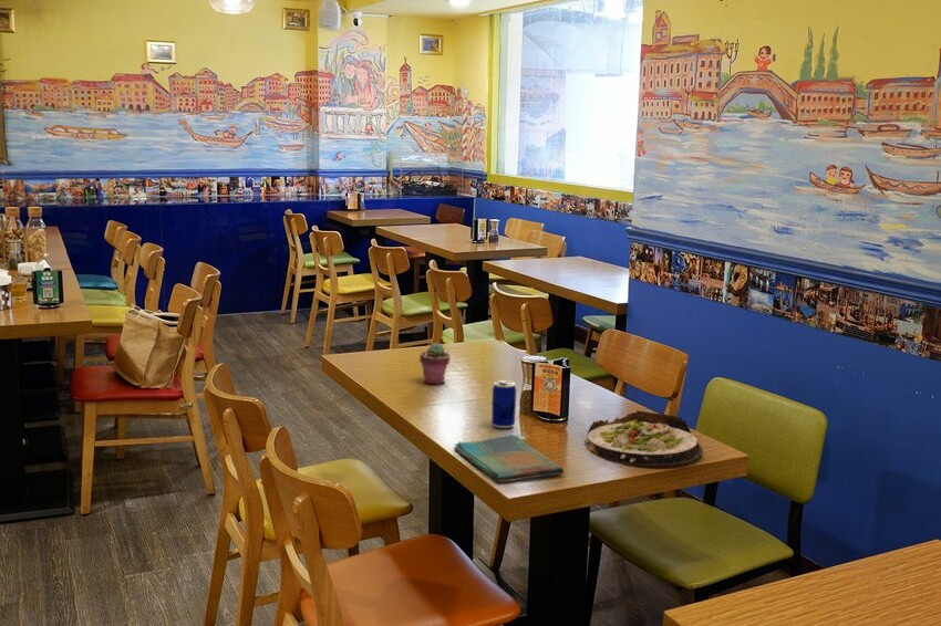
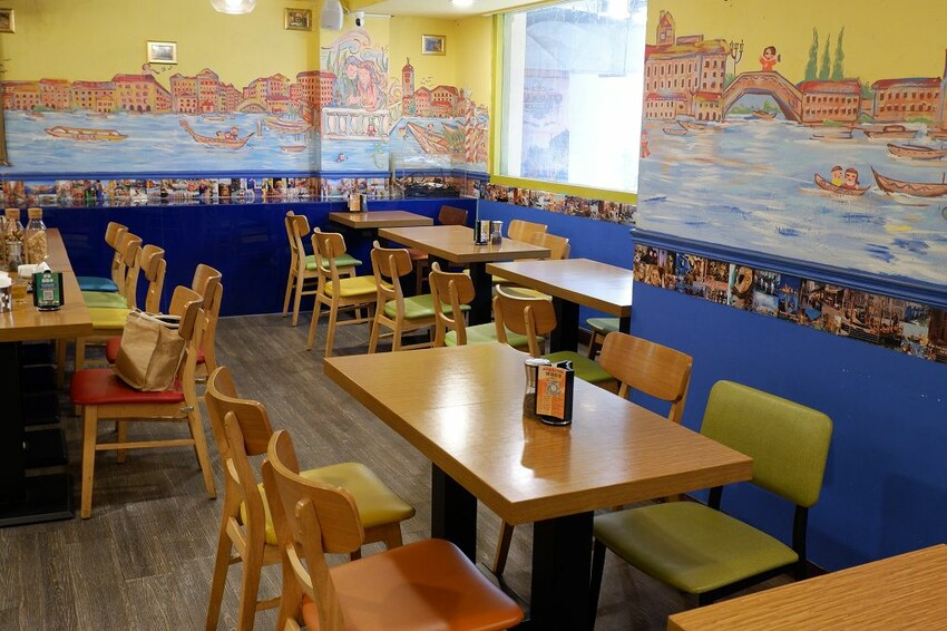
- potted succulent (434, 362)
- beer can (504, 403)
- dish towel (507, 457)
- salad plate (643, 437)
